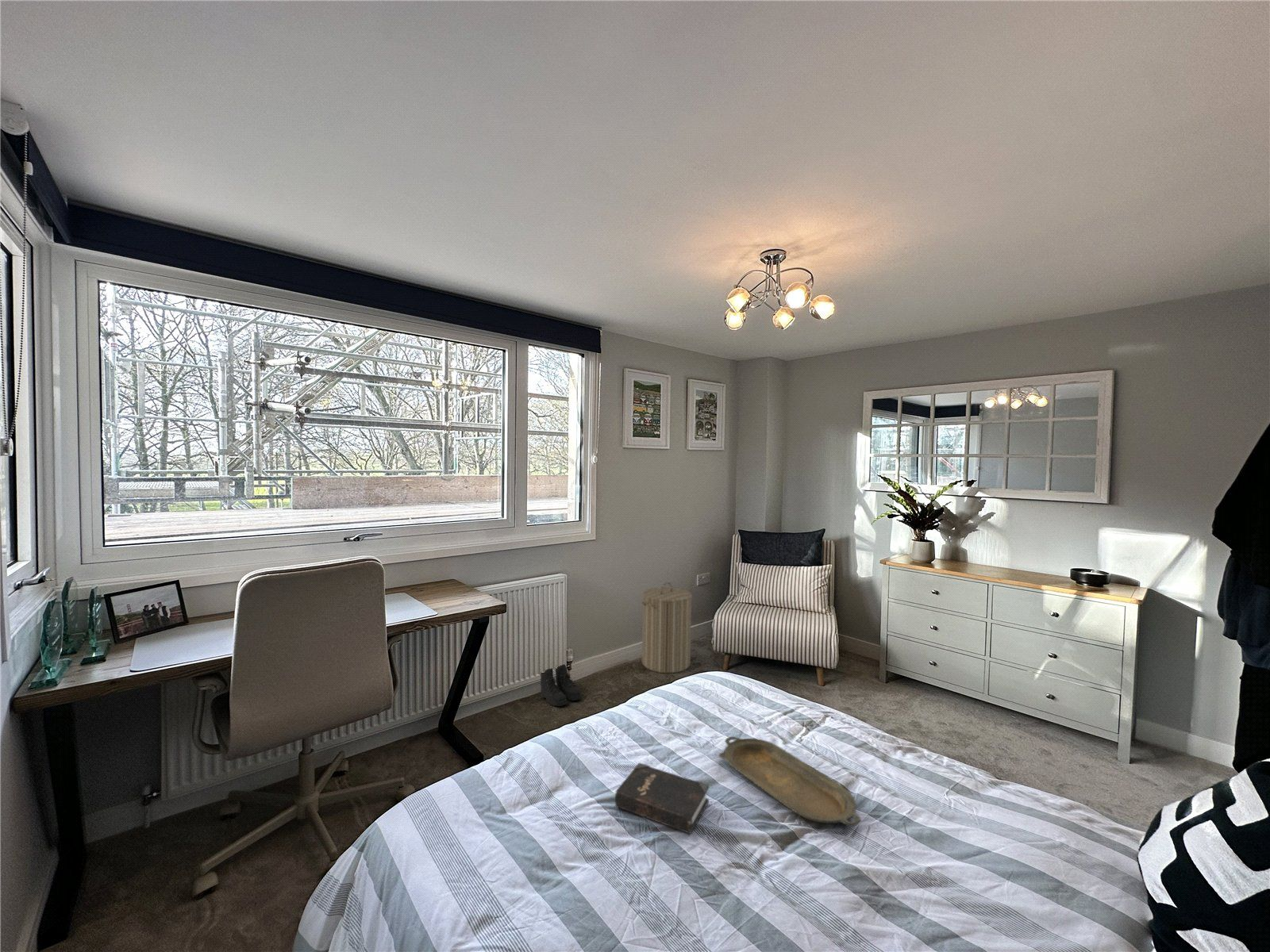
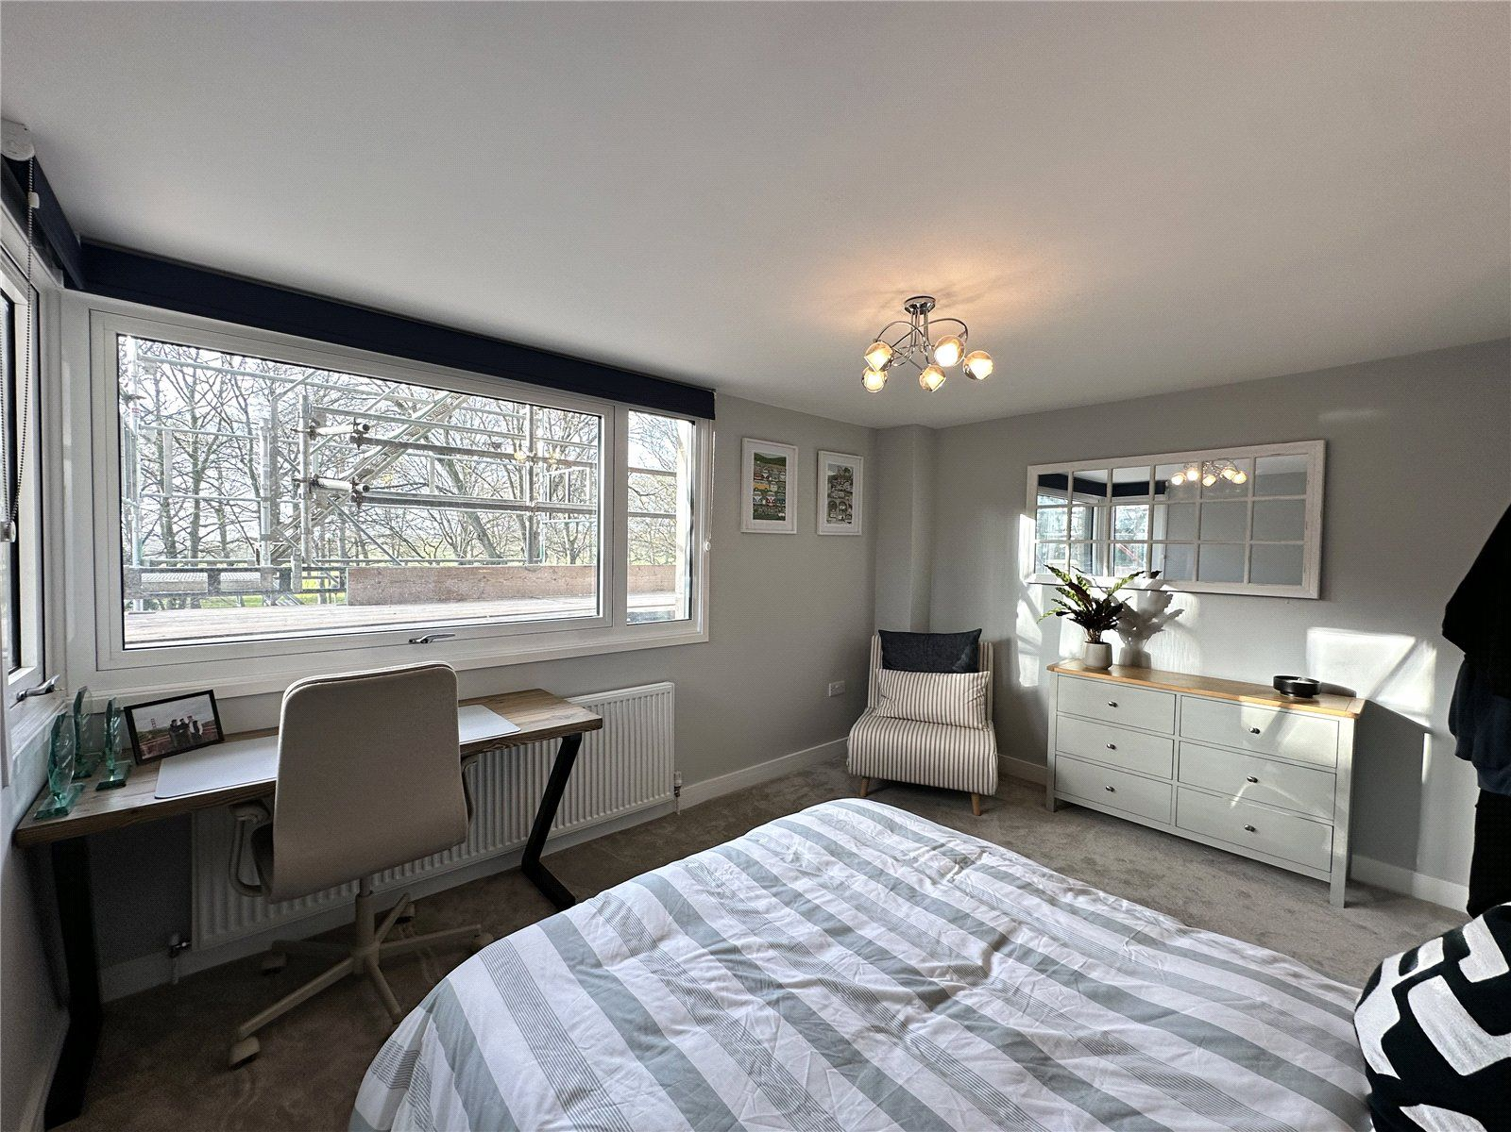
- boots (560, 682)
- laundry hamper (667, 623)
- hardback book (662, 796)
- serving tray (784, 779)
